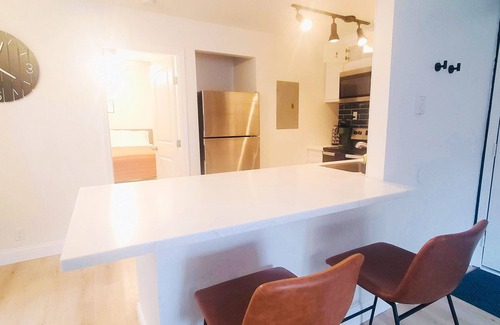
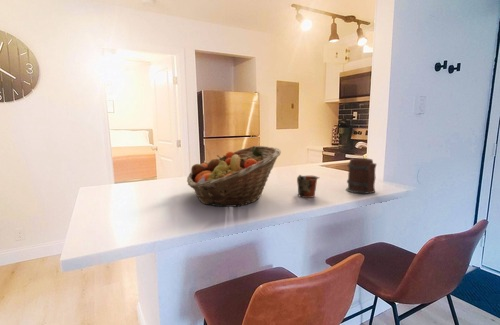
+ mug (305, 185)
+ fruit basket (233, 172)
+ mug (363, 176)
